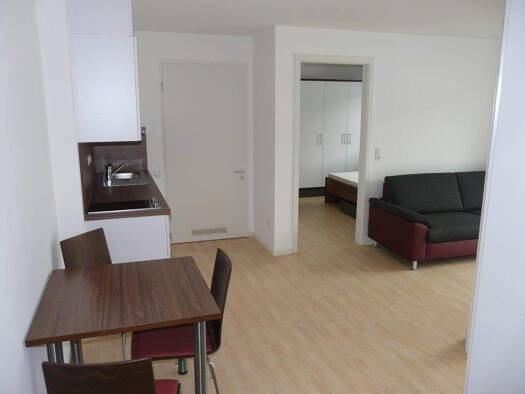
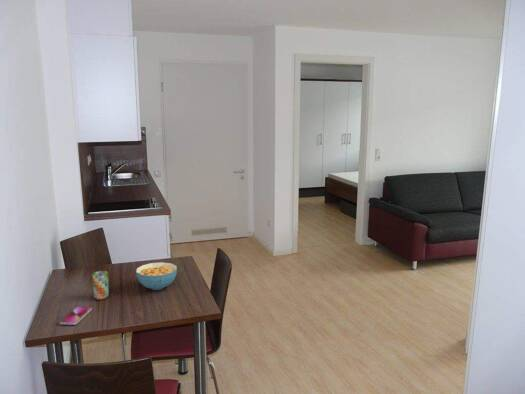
+ cup (100, 285)
+ smartphone (76, 315)
+ cereal bowl (157, 278)
